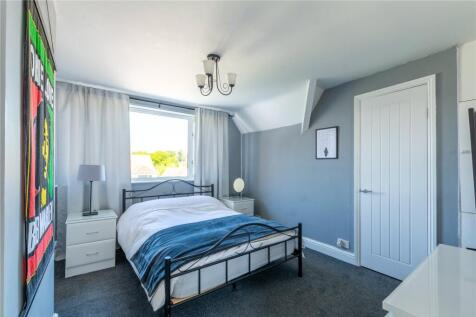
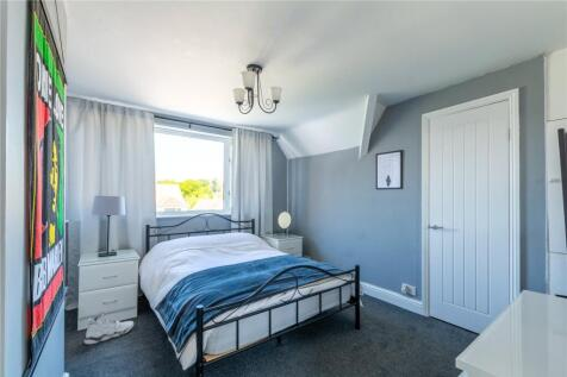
+ sneaker (110, 323)
